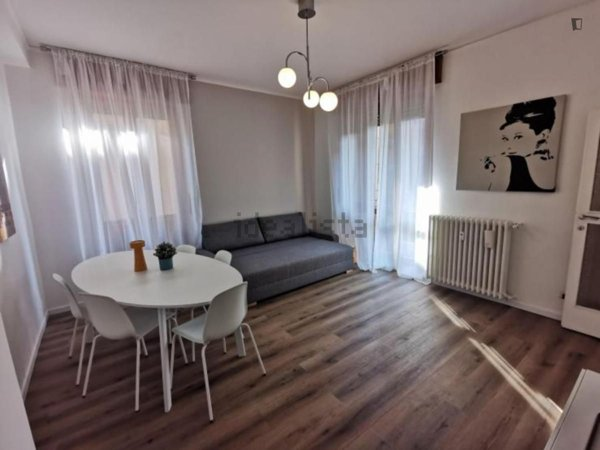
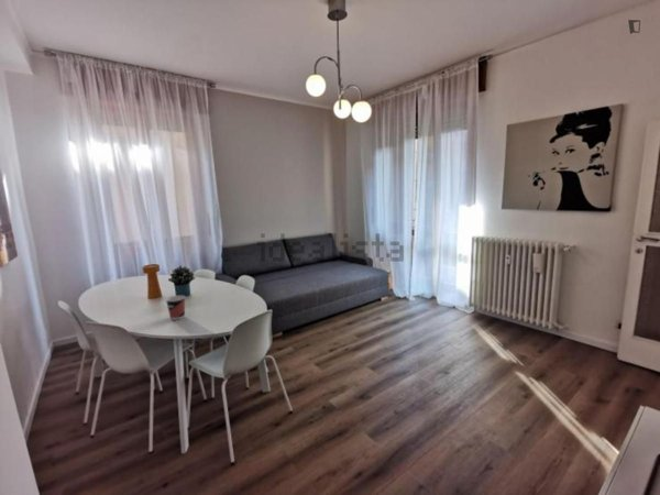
+ cup (176, 307)
